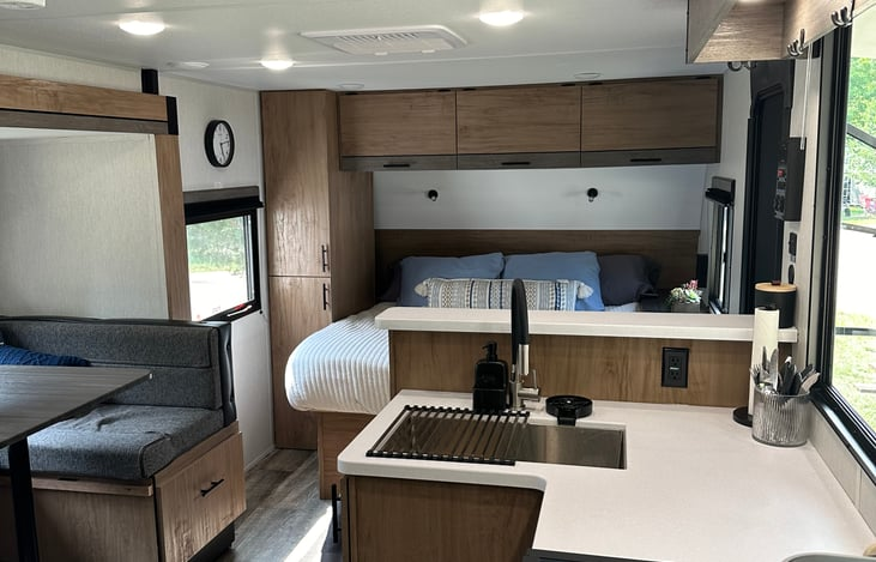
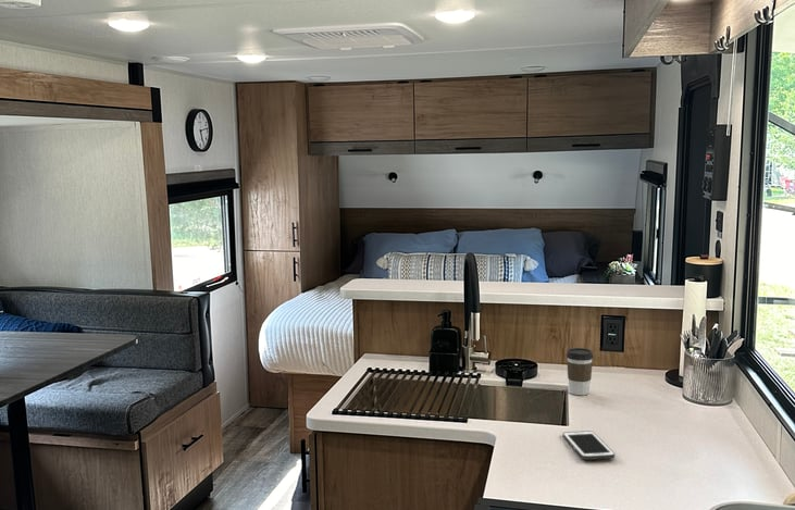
+ cell phone (587, 445)
+ coffee cup (579, 371)
